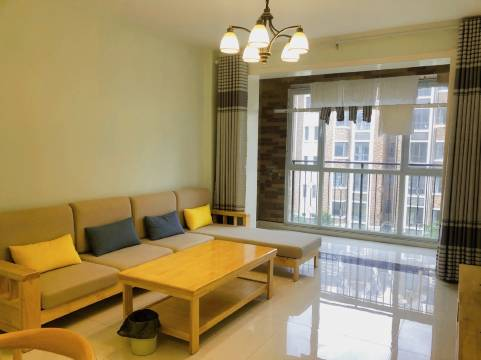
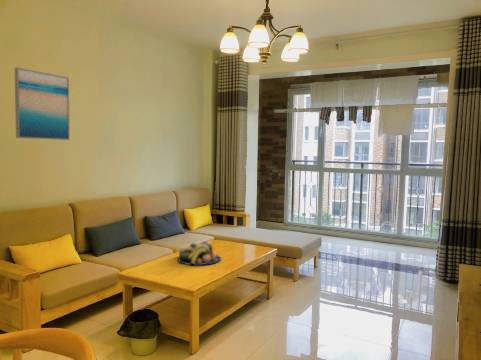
+ fruit bowl (199, 251)
+ wall art (43, 106)
